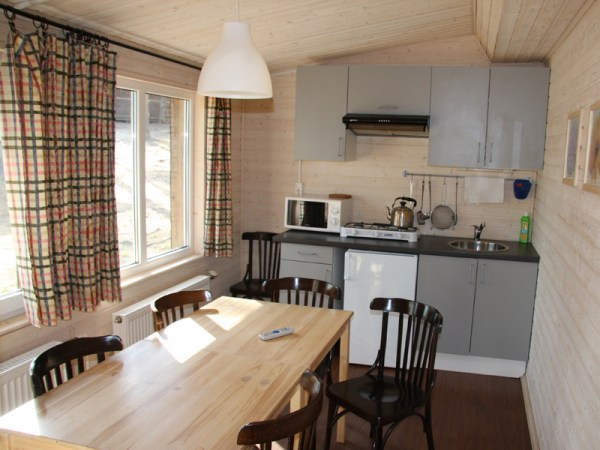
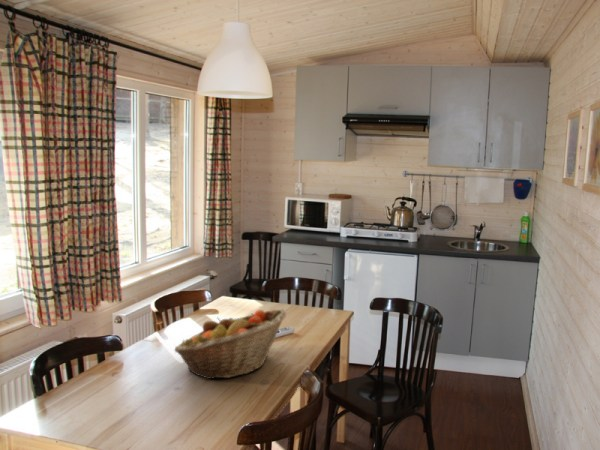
+ fruit basket (232, 338)
